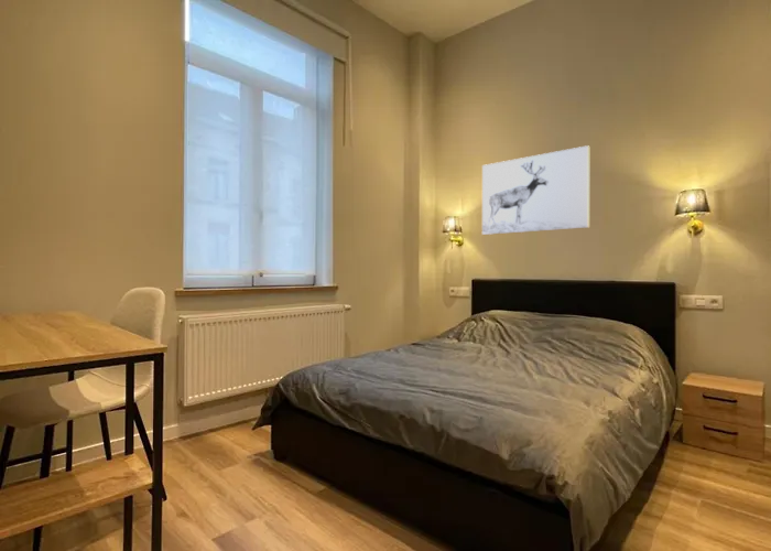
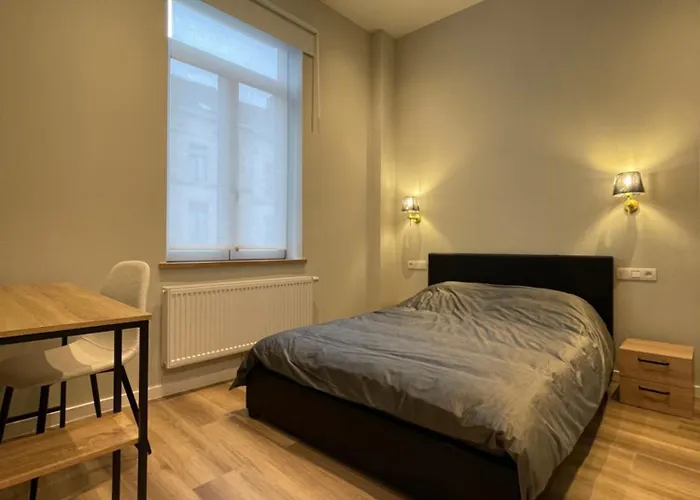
- wall art (531, 194)
